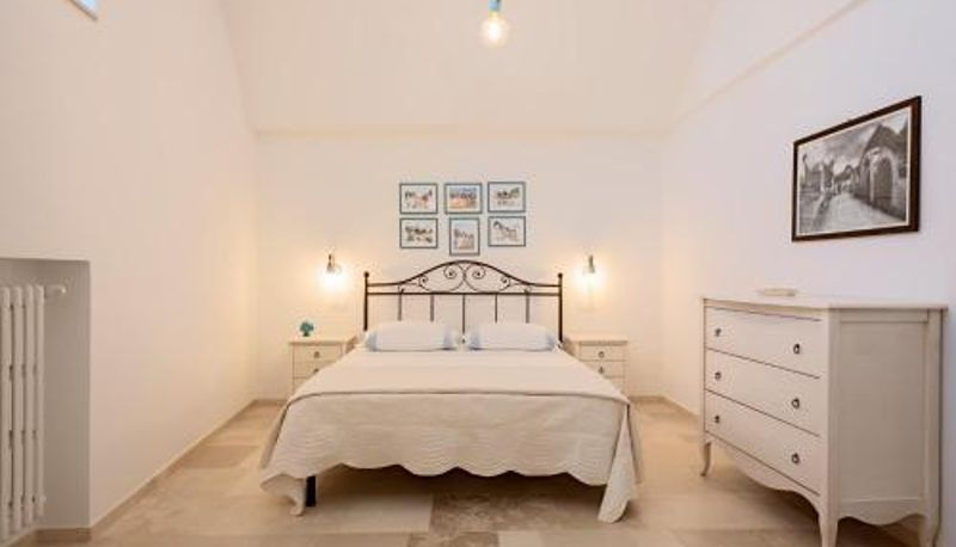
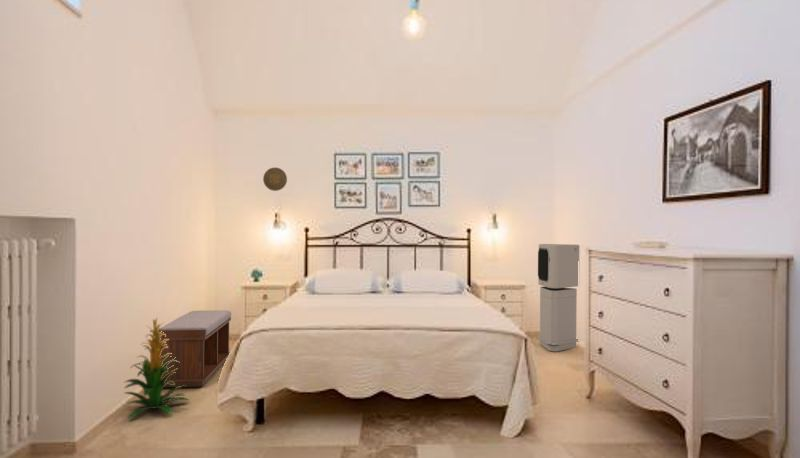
+ indoor plant (155, 363)
+ decorative plate (274, 179)
+ air purifier (560, 295)
+ bench (197, 345)
